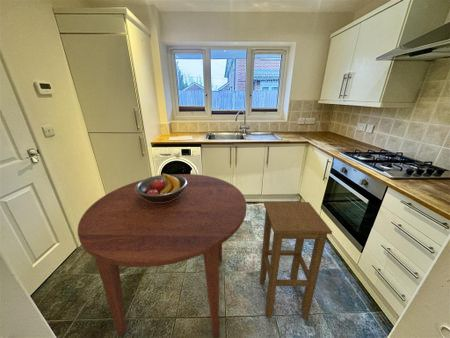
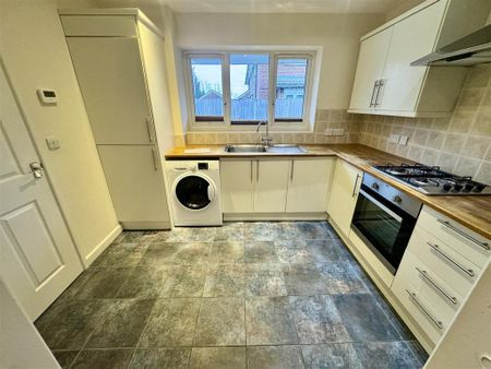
- stool (287, 255)
- dining table (176, 249)
- fruit bowl (162, 188)
